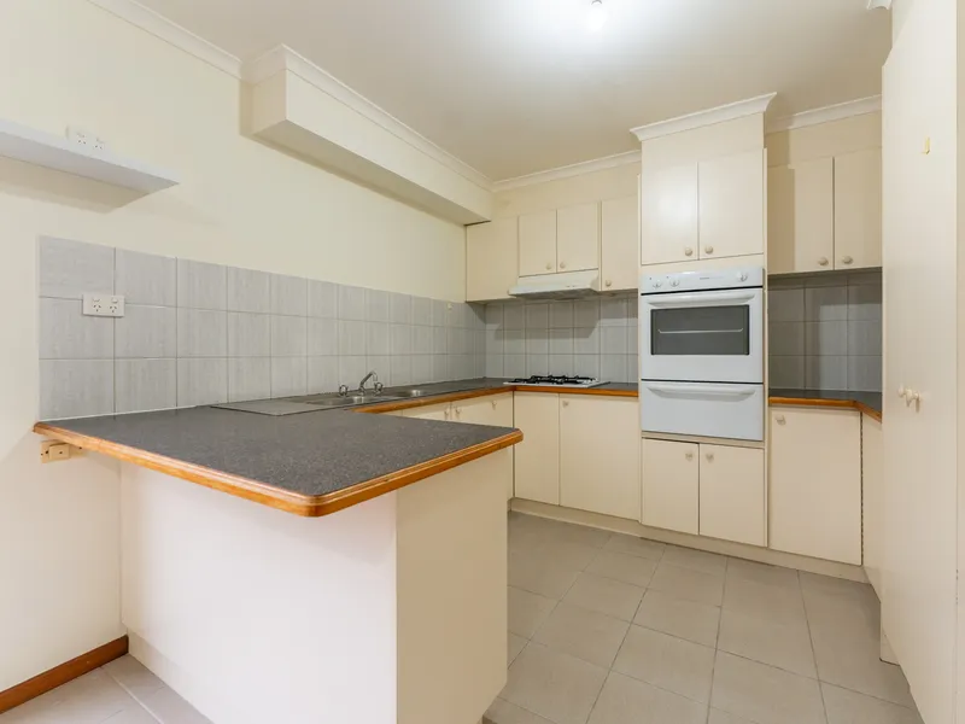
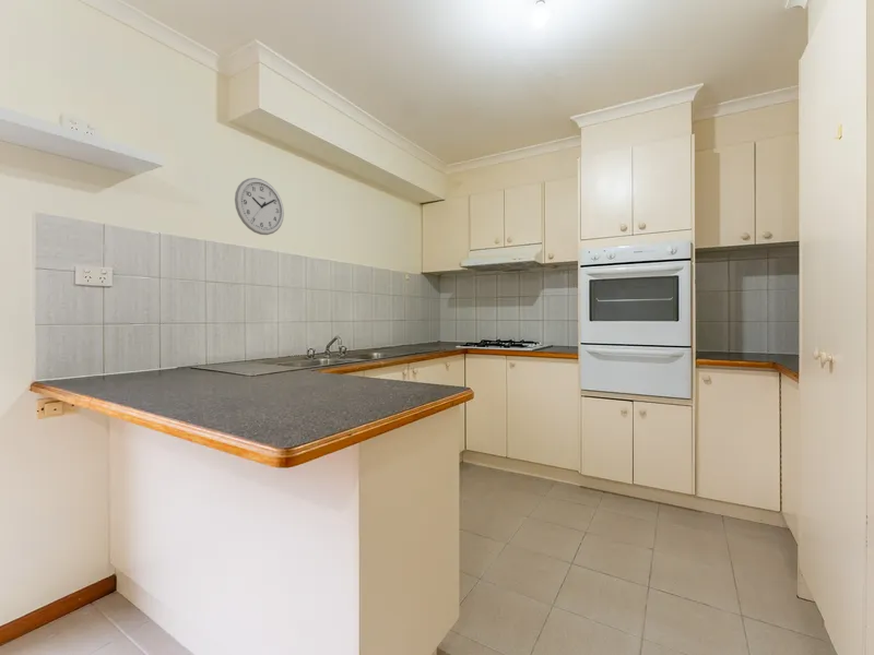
+ wall clock (261, 206)
